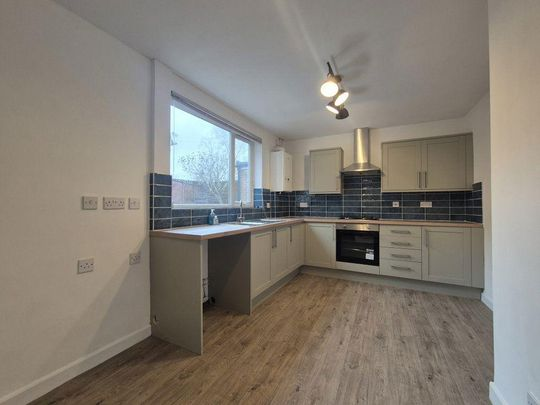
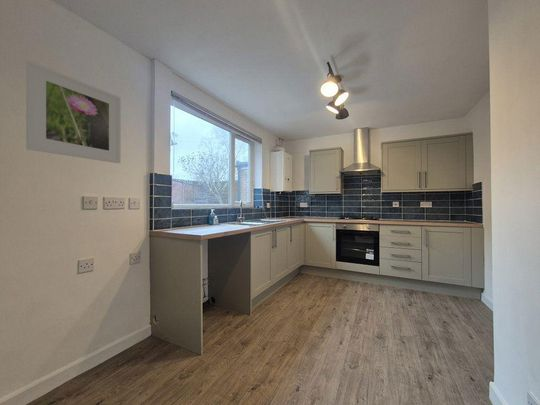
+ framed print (80, 119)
